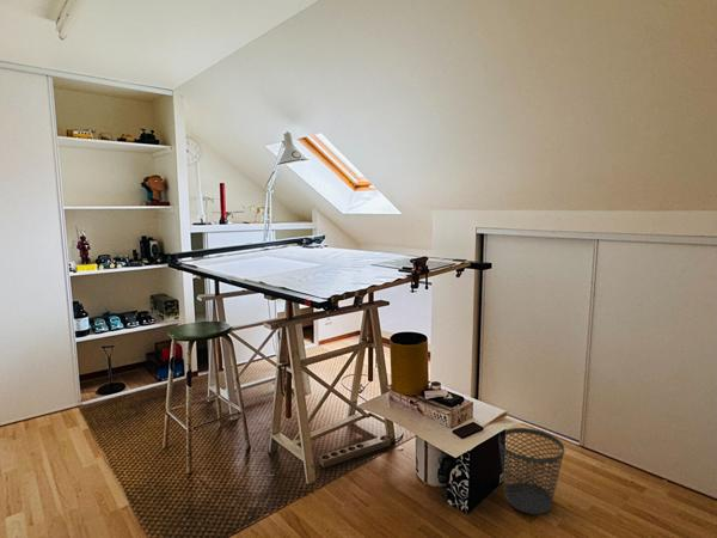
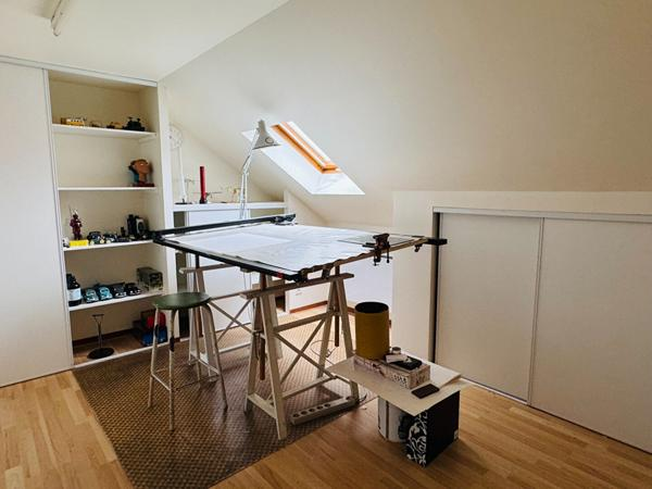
- wastebasket (528, 471)
